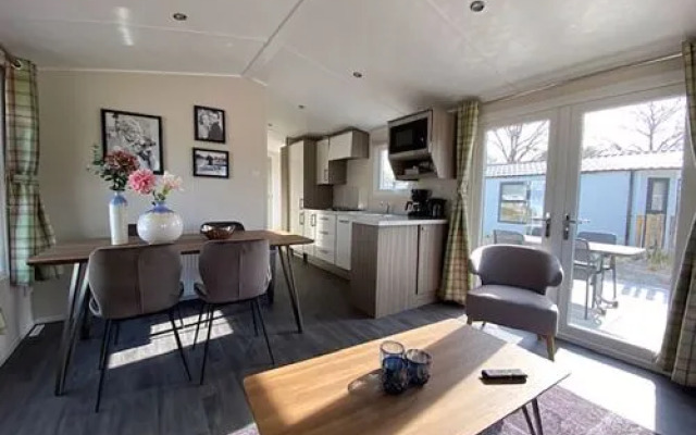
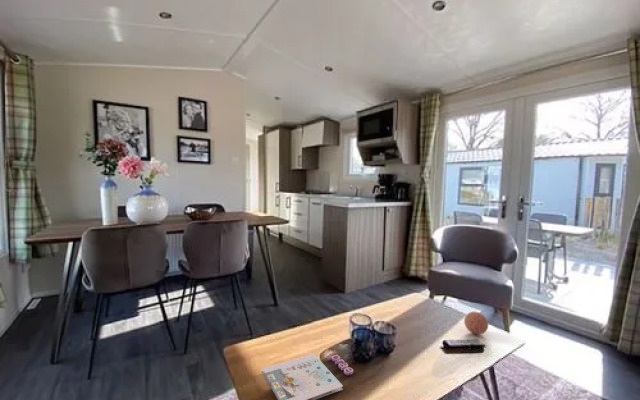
+ decorative ball (476, 322)
+ magazine (311, 374)
